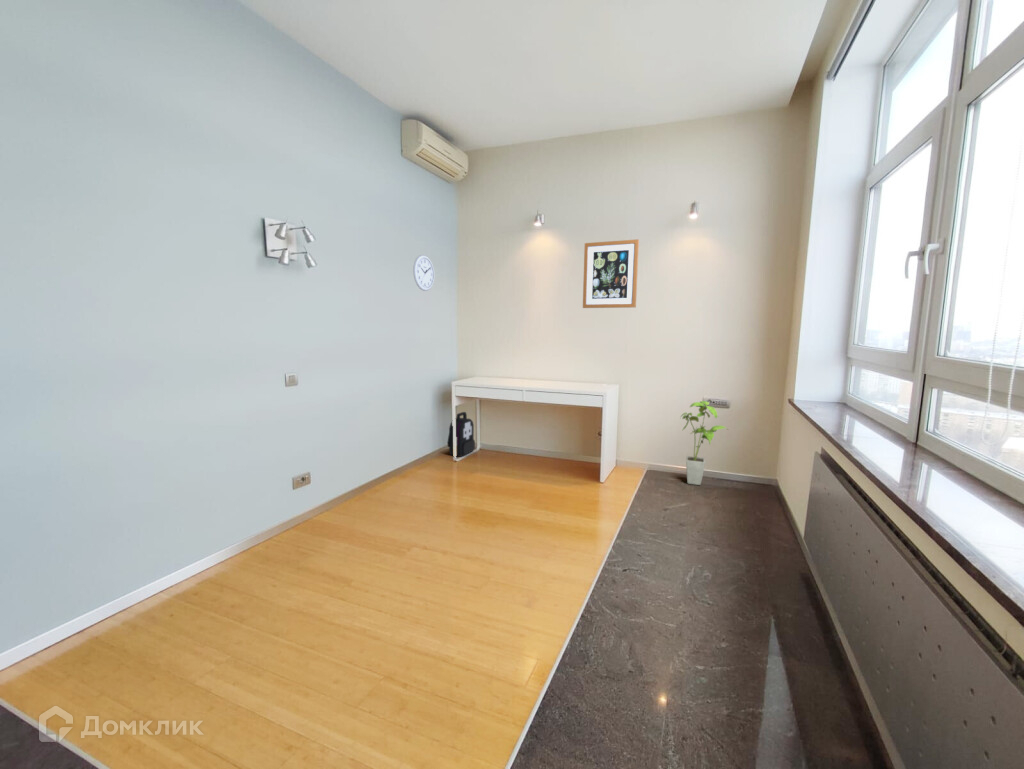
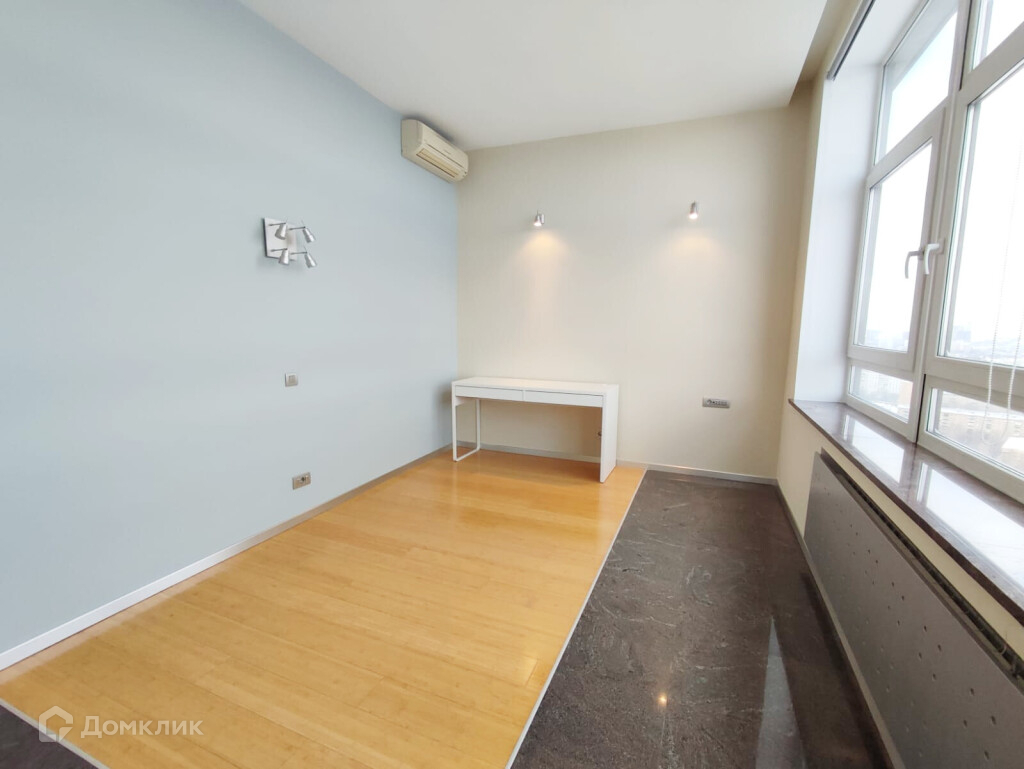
- backpack (460, 432)
- house plant (702, 442)
- wall art (609, 274)
- wall clock (424, 273)
